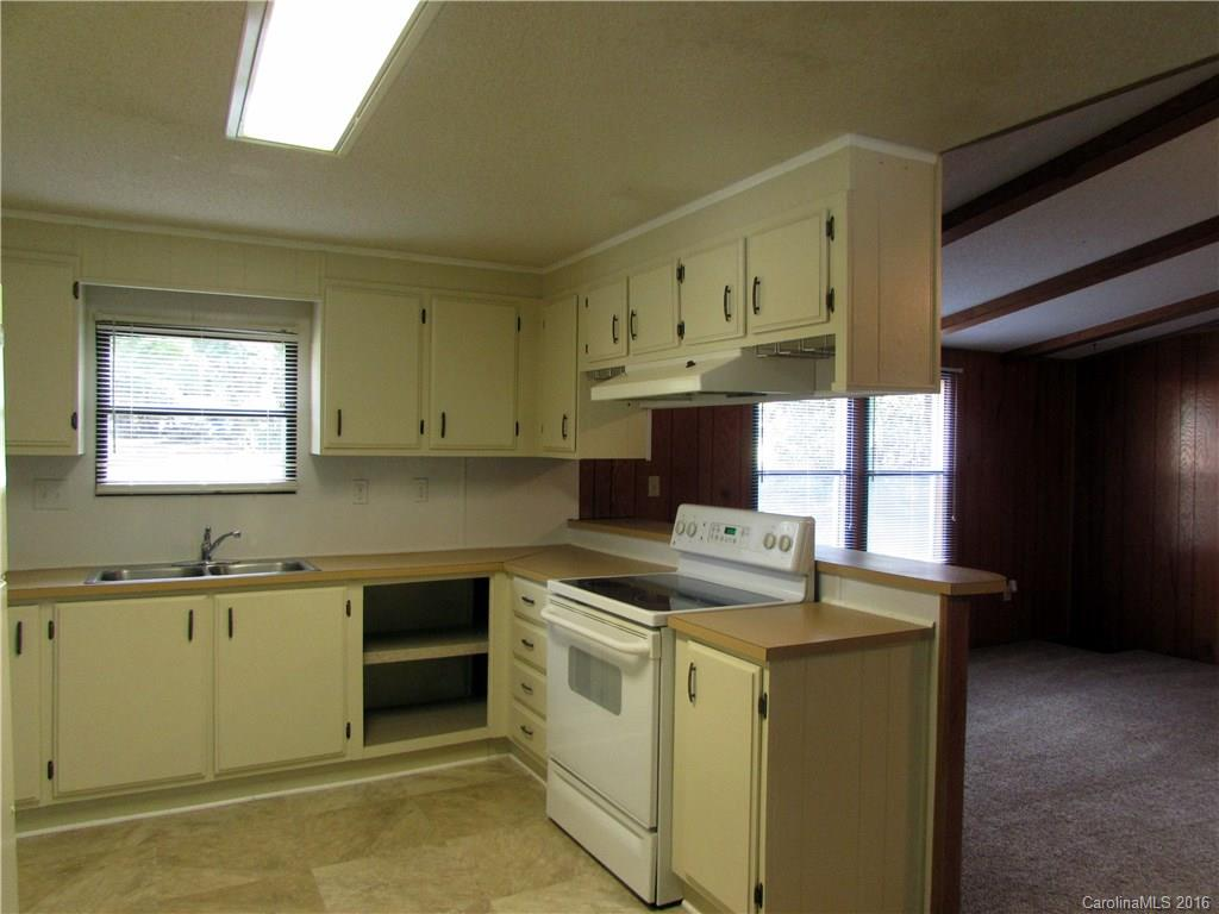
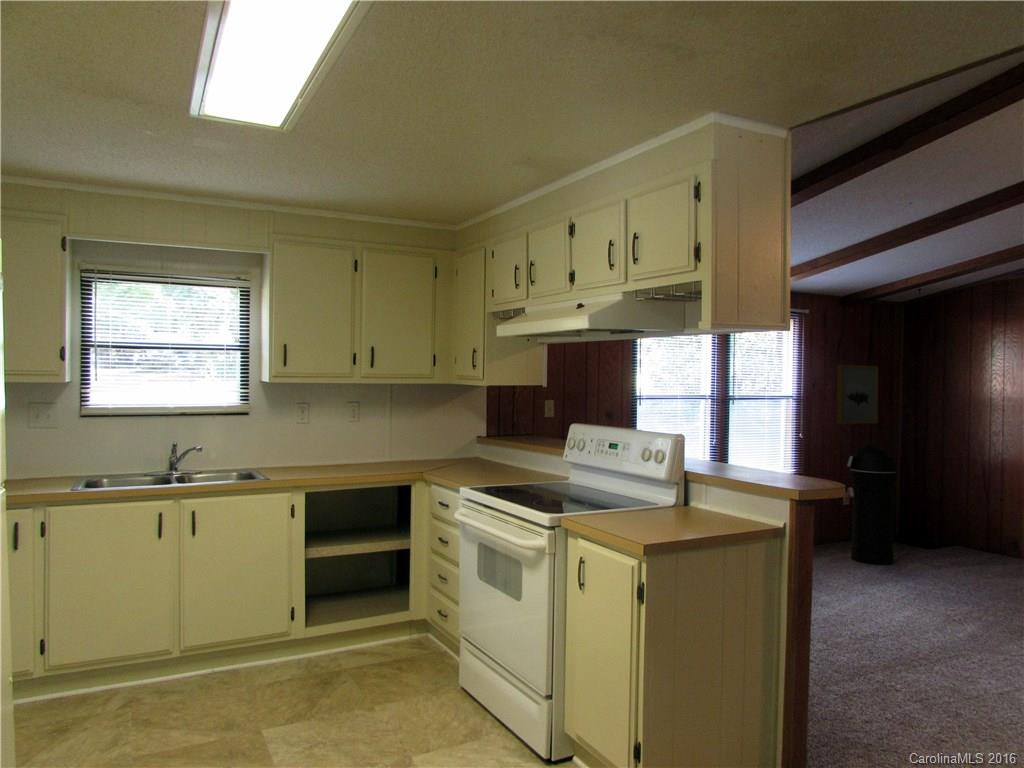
+ trash can (871, 502)
+ wall art (857, 394)
